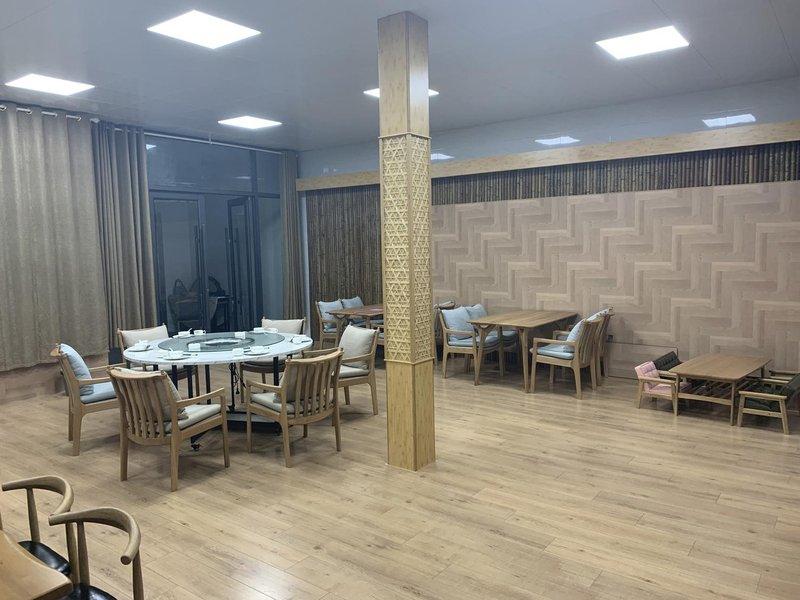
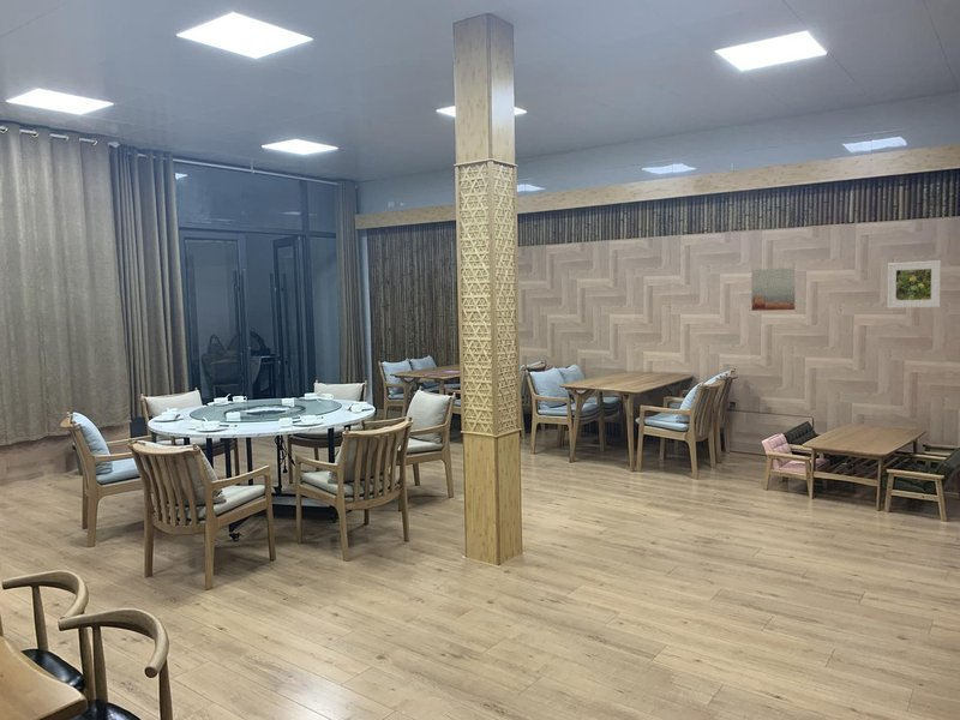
+ wall art (773, 289)
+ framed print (913, 284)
